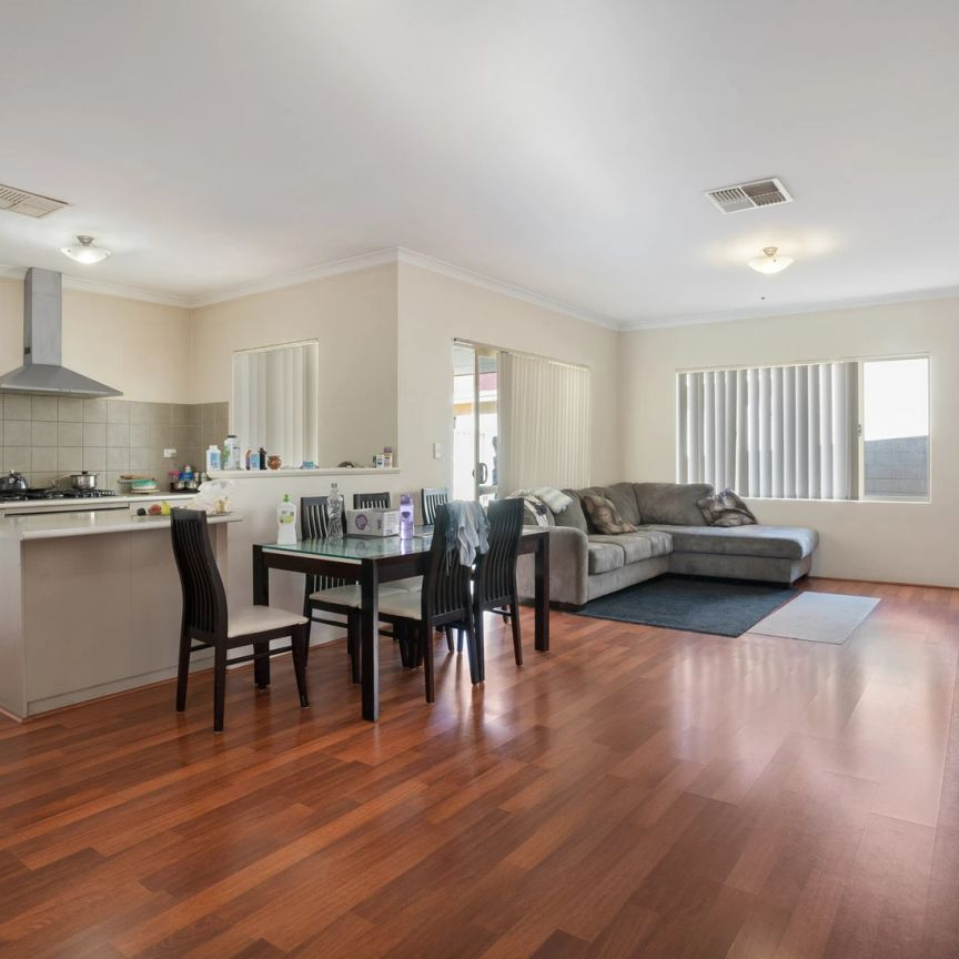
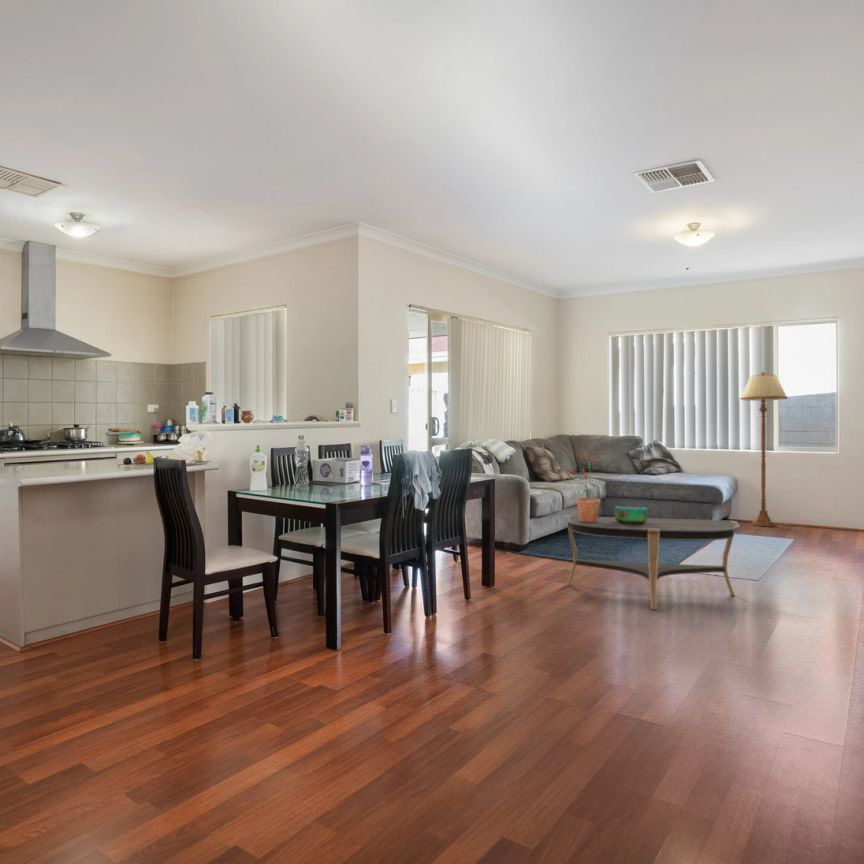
+ potted plant (584, 485)
+ decorative bowl (631, 514)
+ floor lamp (763, 448)
+ coffee table (650, 561)
